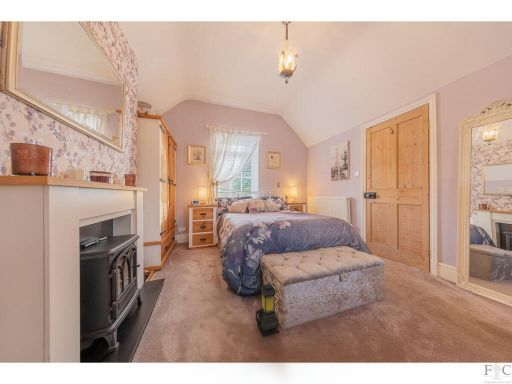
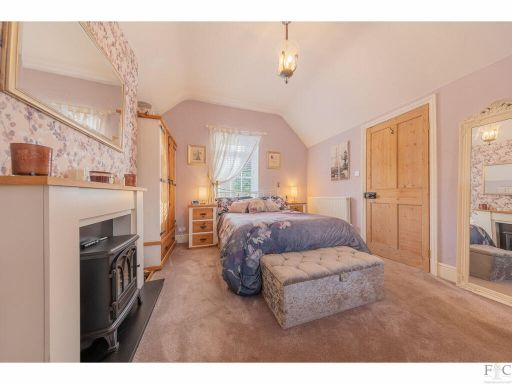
- lantern (266, 307)
